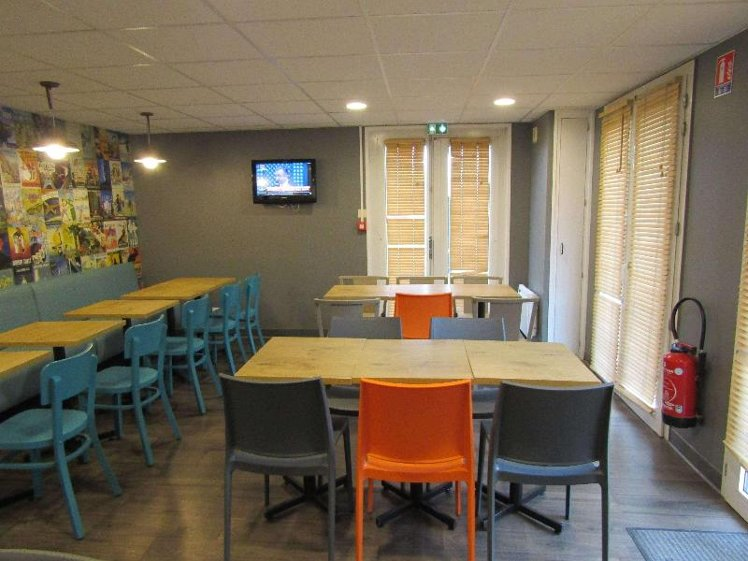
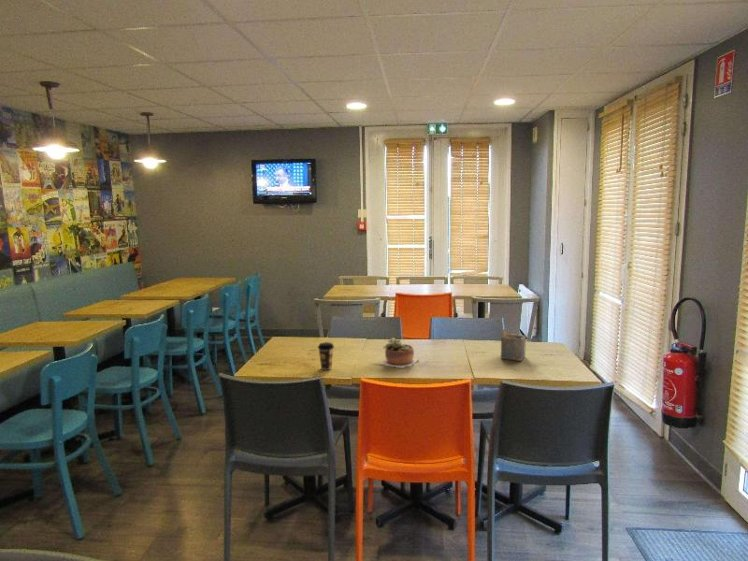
+ coffee cup (326, 356)
+ succulent plant (399, 350)
+ napkin holder (512, 343)
